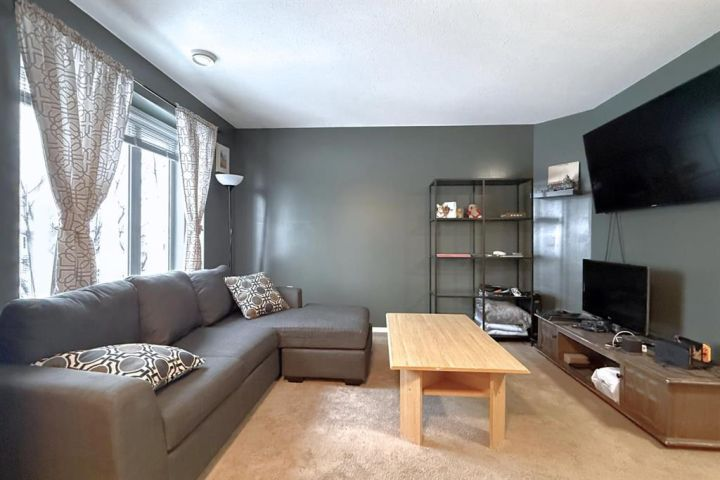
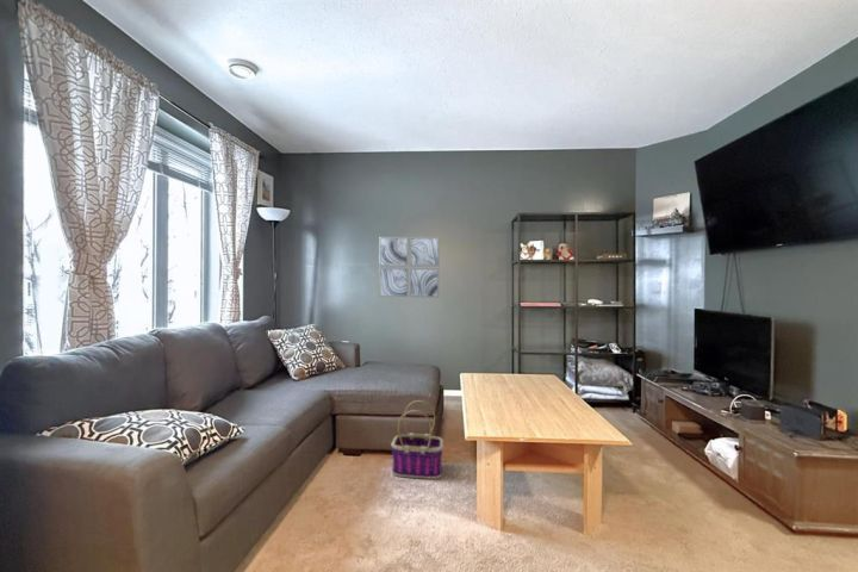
+ basket (417, 437)
+ wall art (408, 266)
